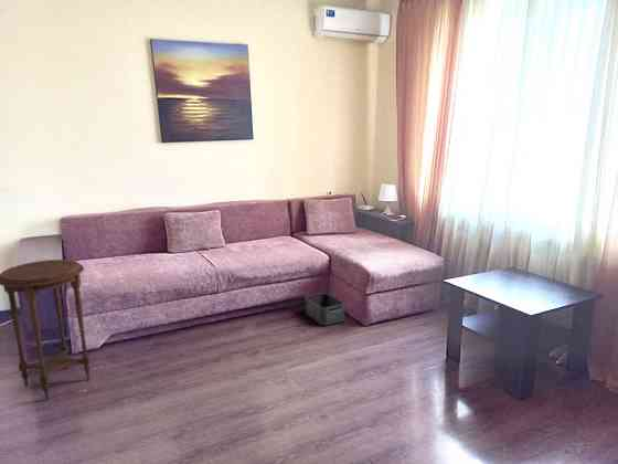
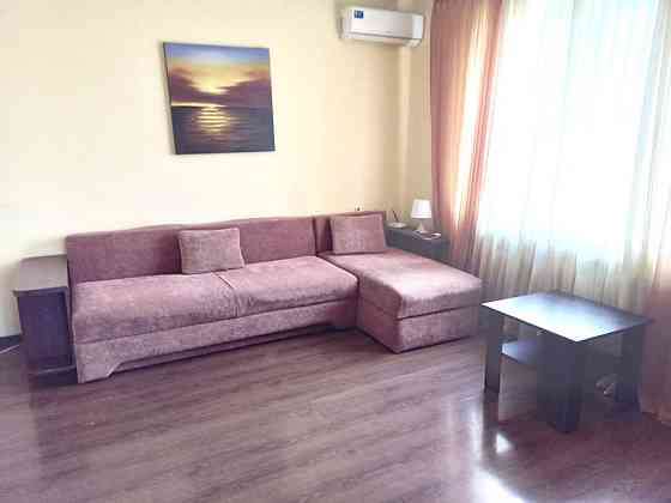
- side table (58, 325)
- storage bin (324, 308)
